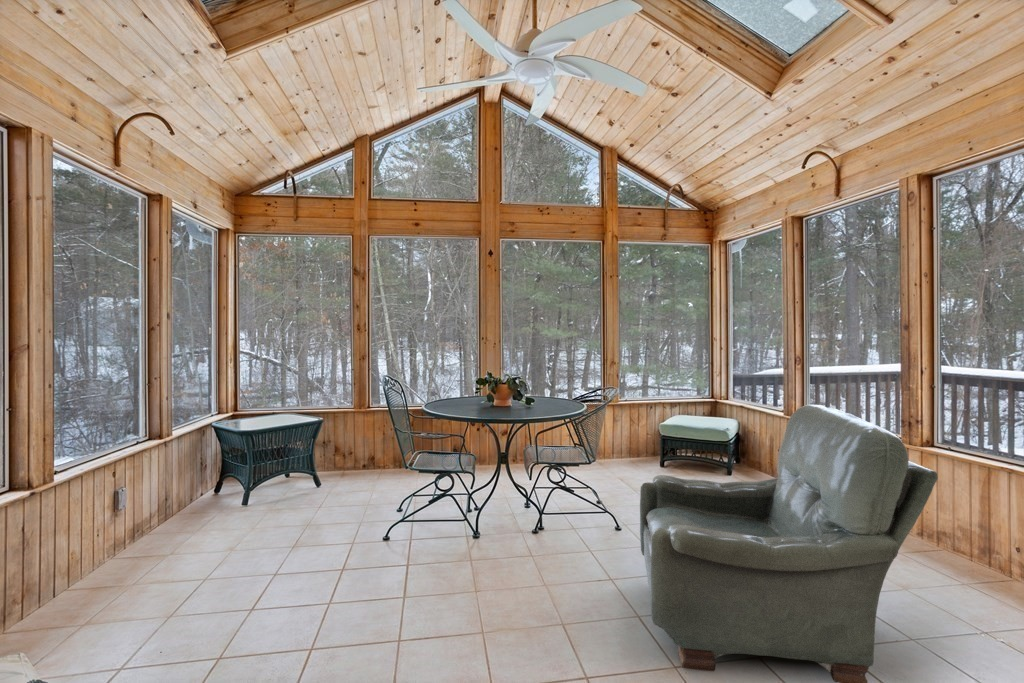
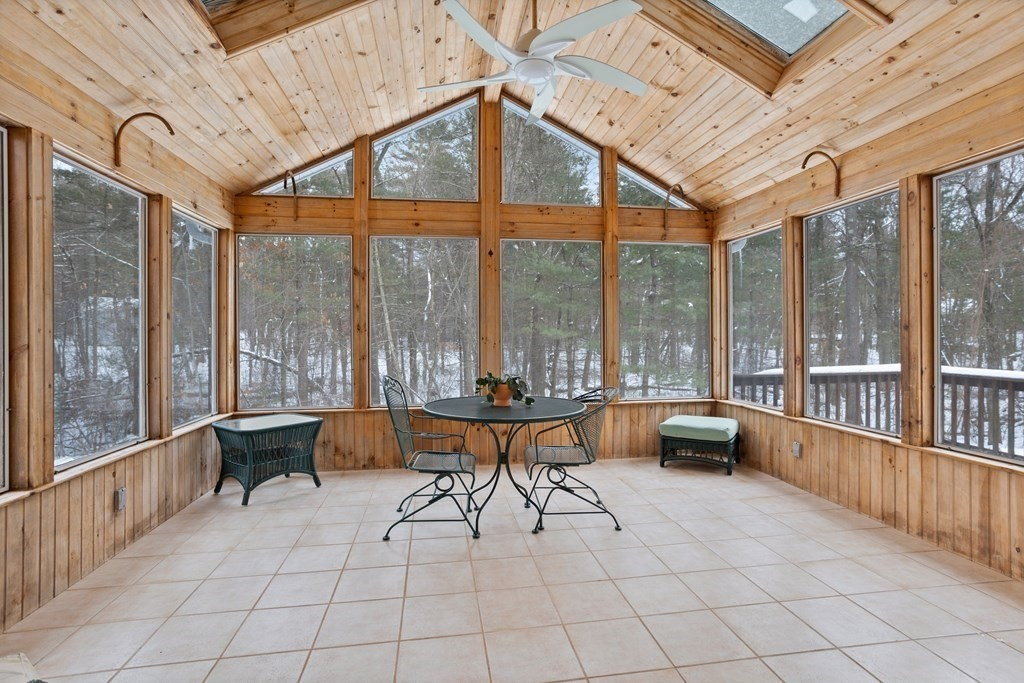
- armchair (760, 519)
